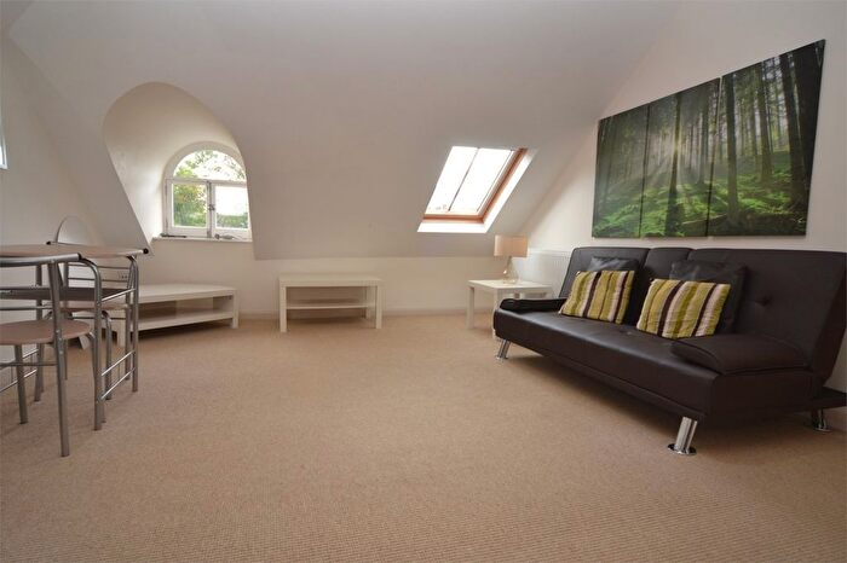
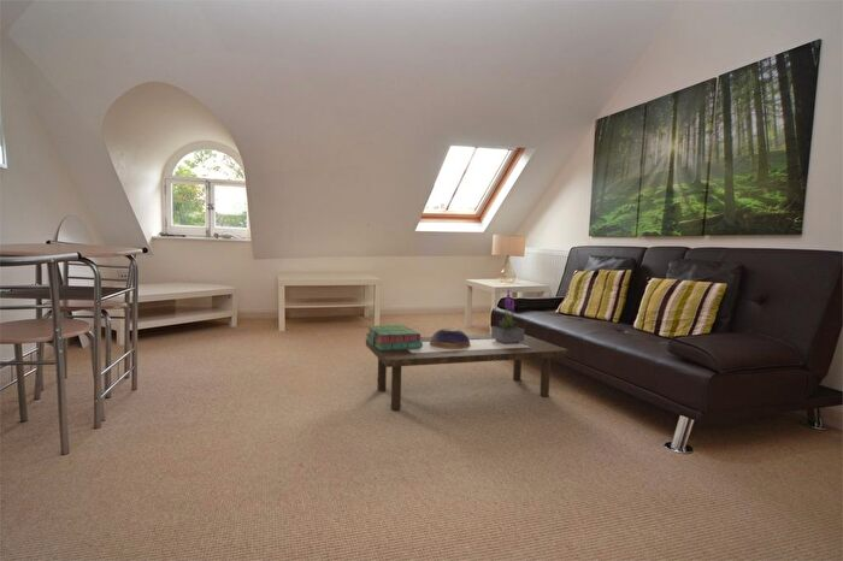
+ decorative bowl (449, 335)
+ coffee table (464, 361)
+ stack of books (393, 336)
+ potted plant (508, 313)
